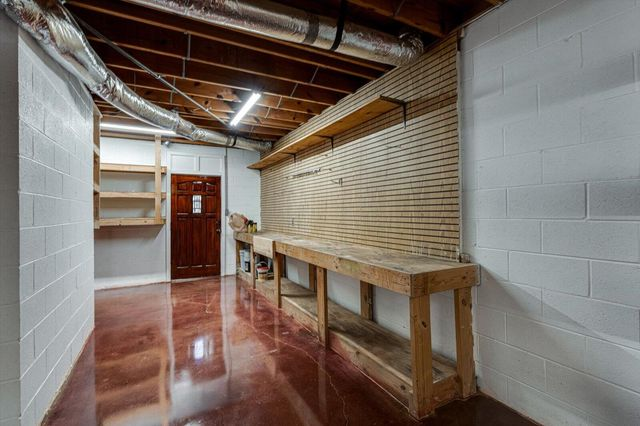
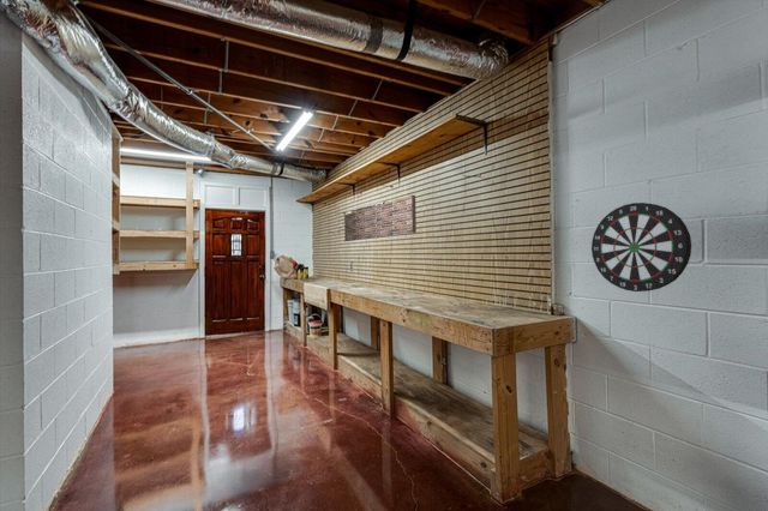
+ wooden board (373, 222)
+ dartboard (636, 247)
